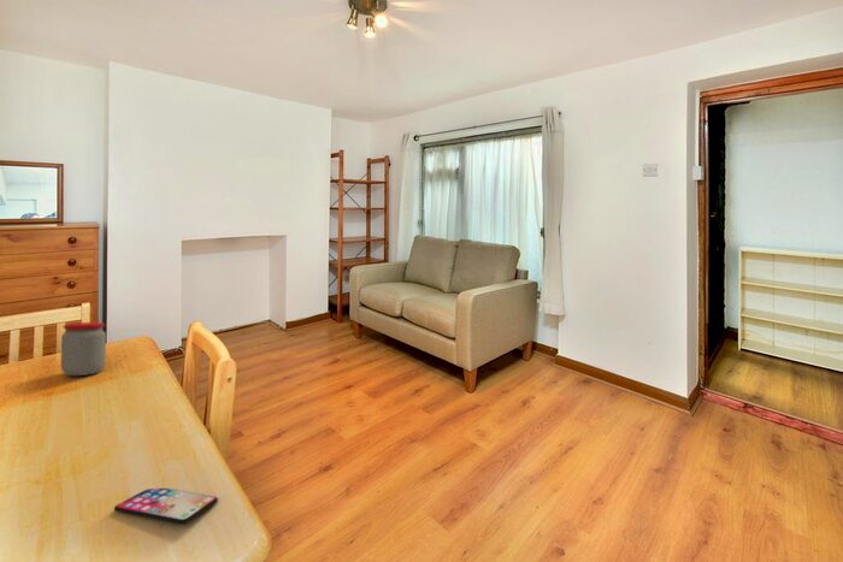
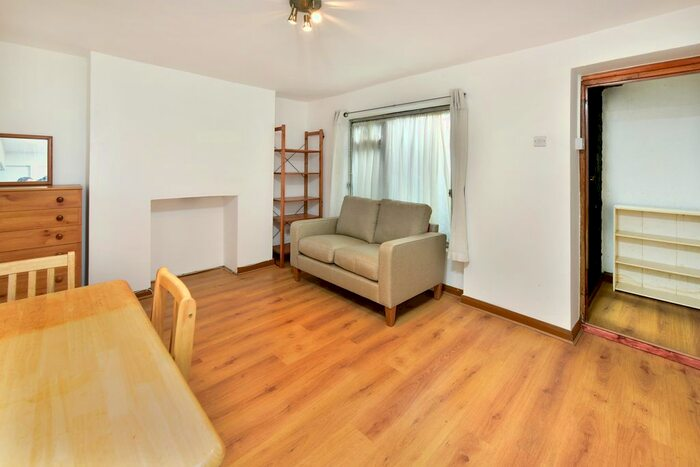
- smartphone (166, 503)
- jar (83, 348)
